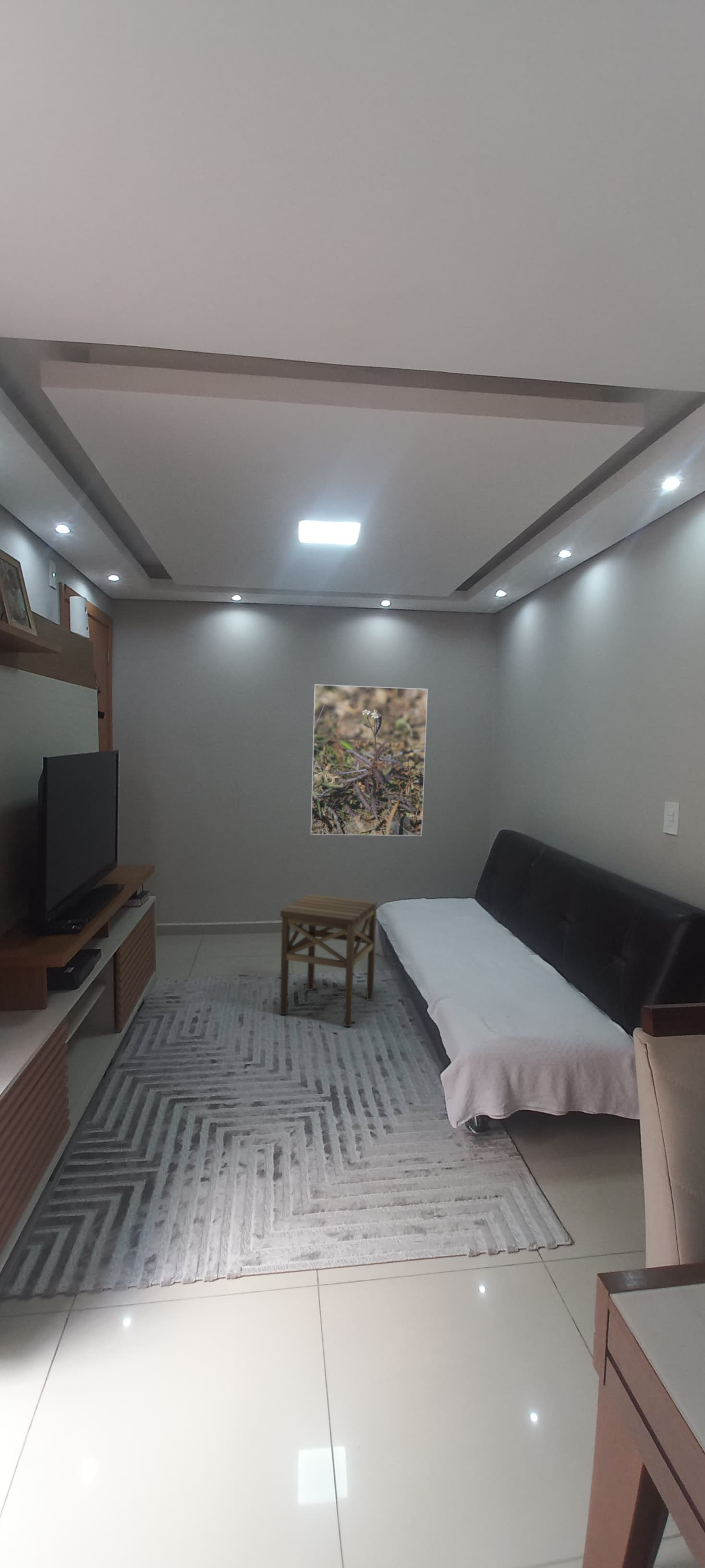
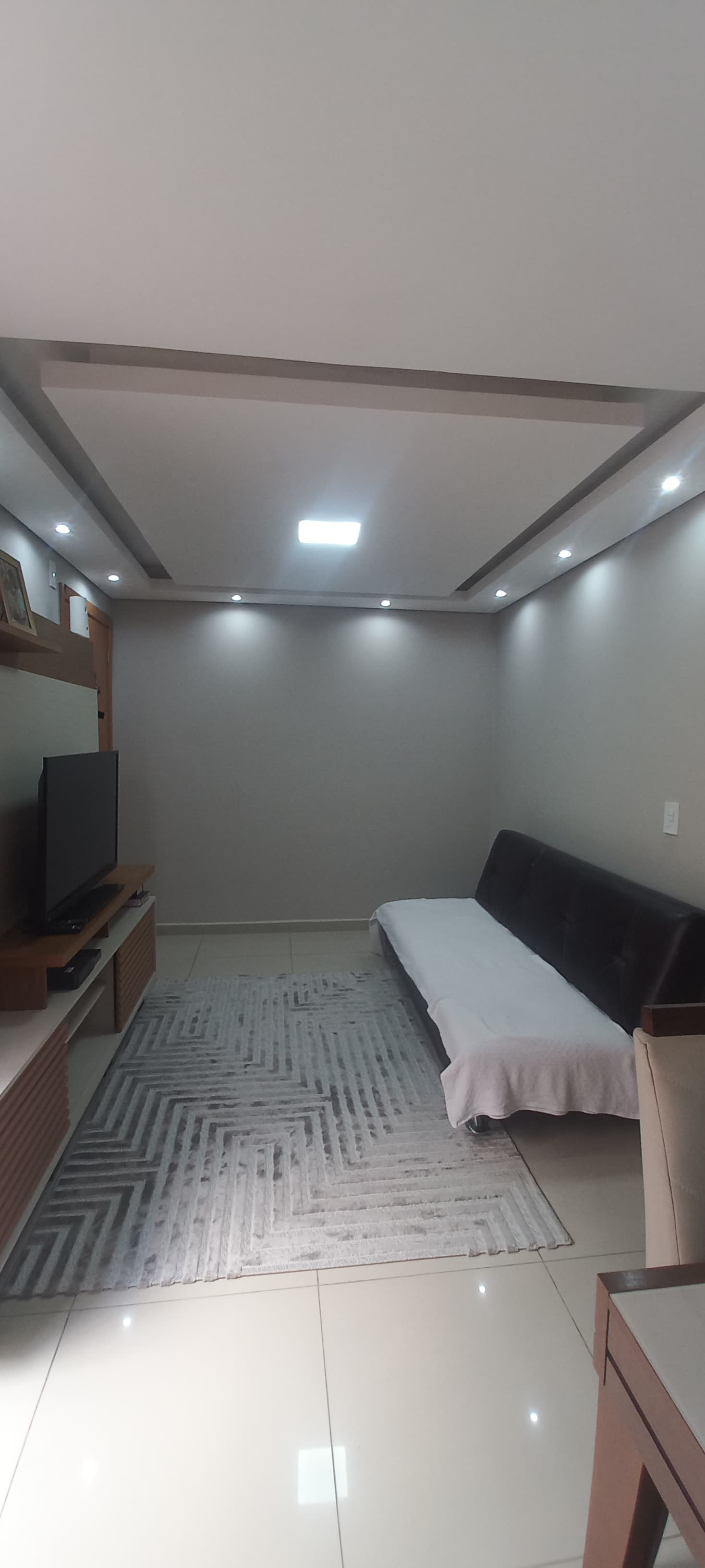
- side table (328, 958)
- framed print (369, 761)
